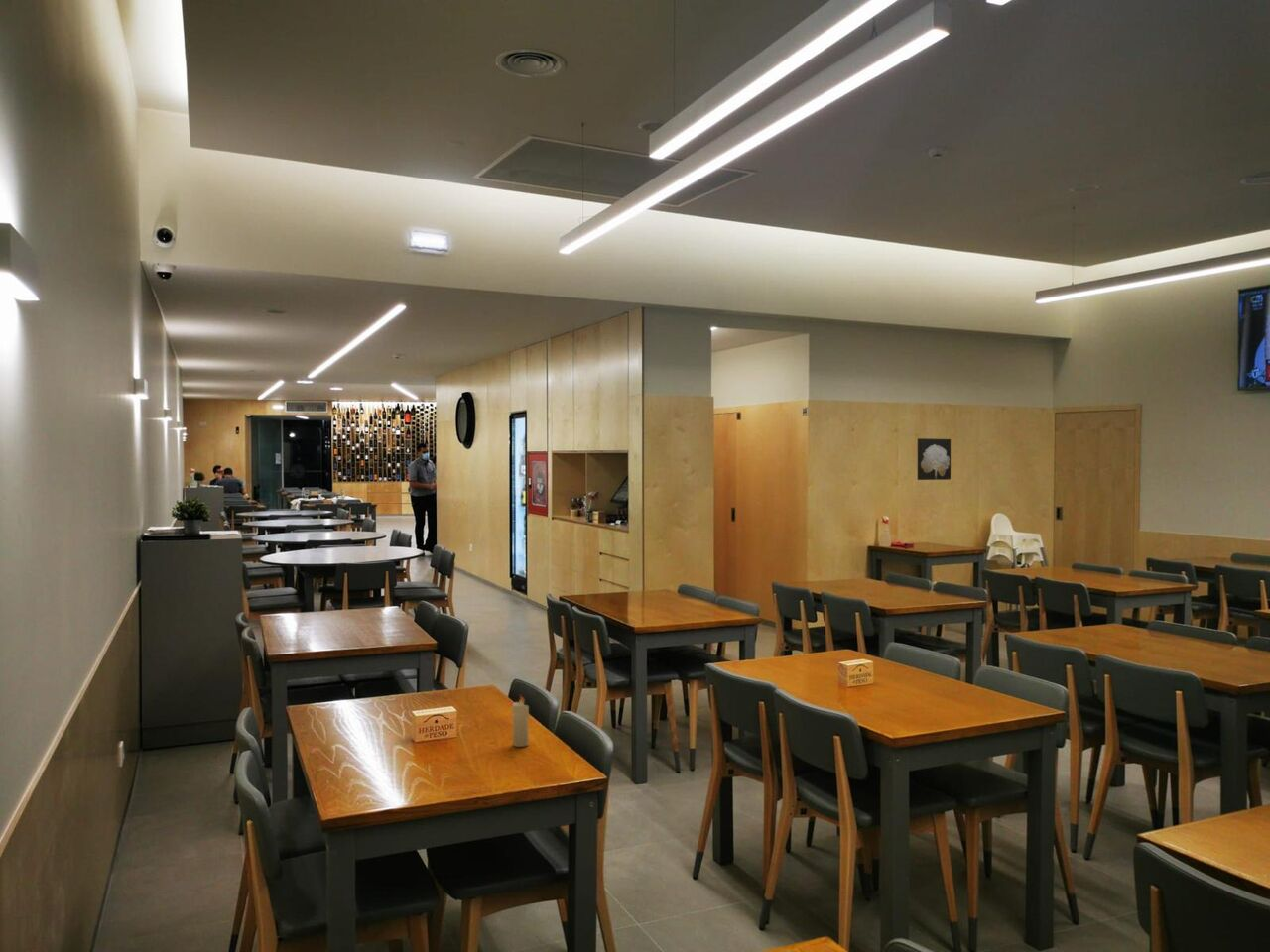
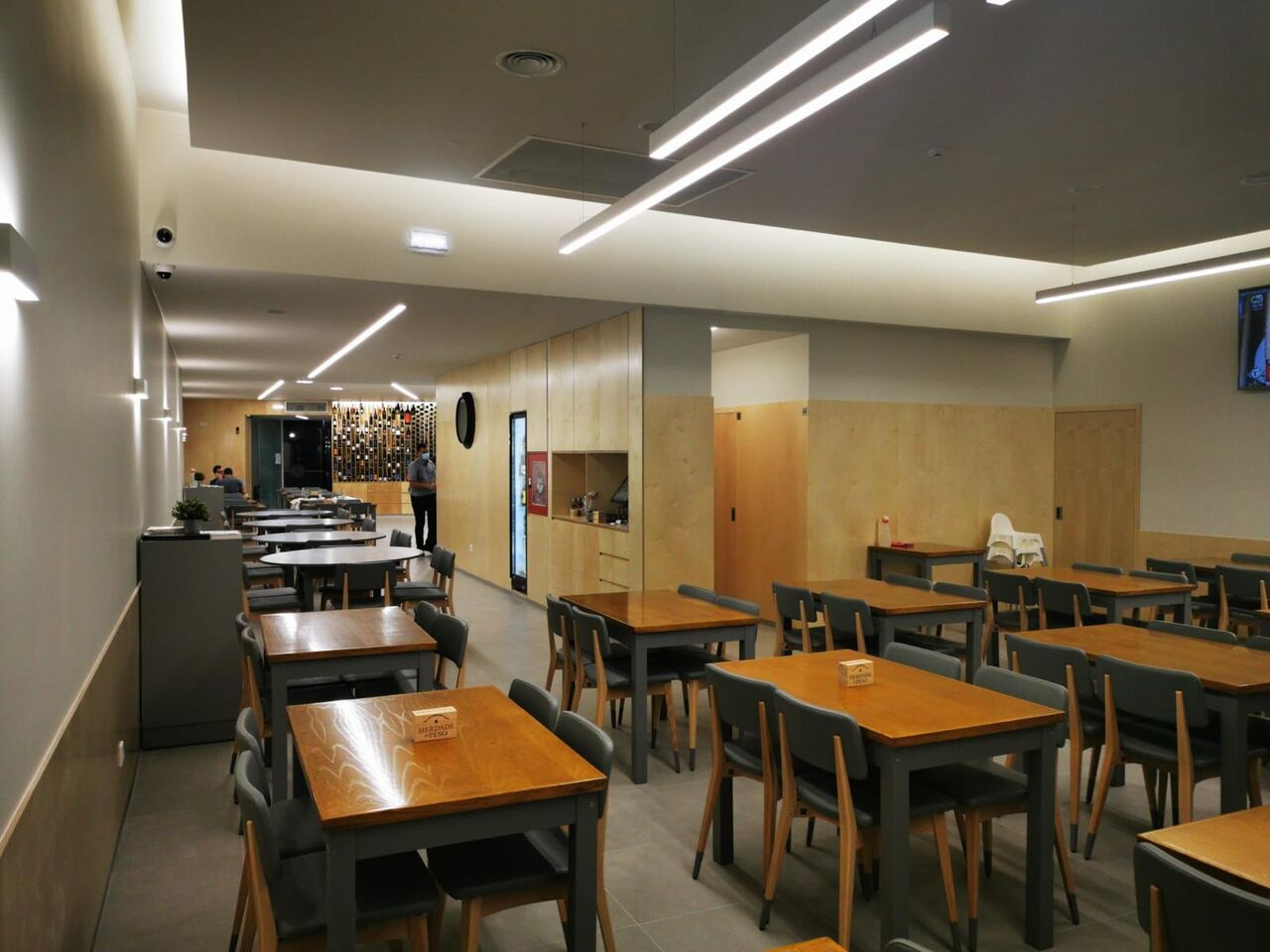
- candle (520, 719)
- wall art (934, 459)
